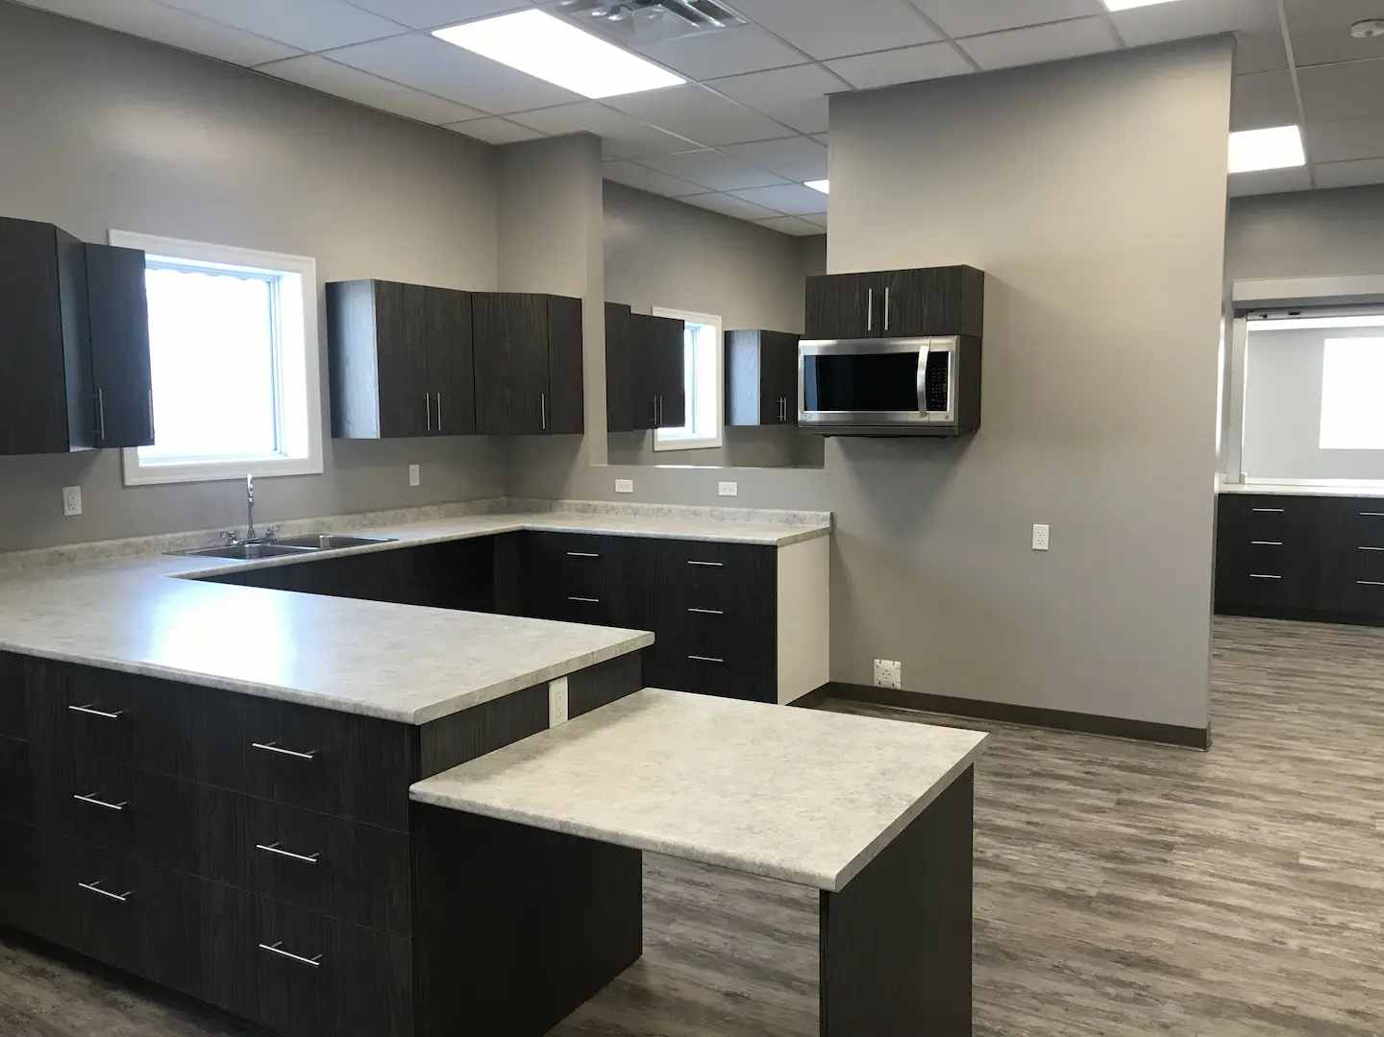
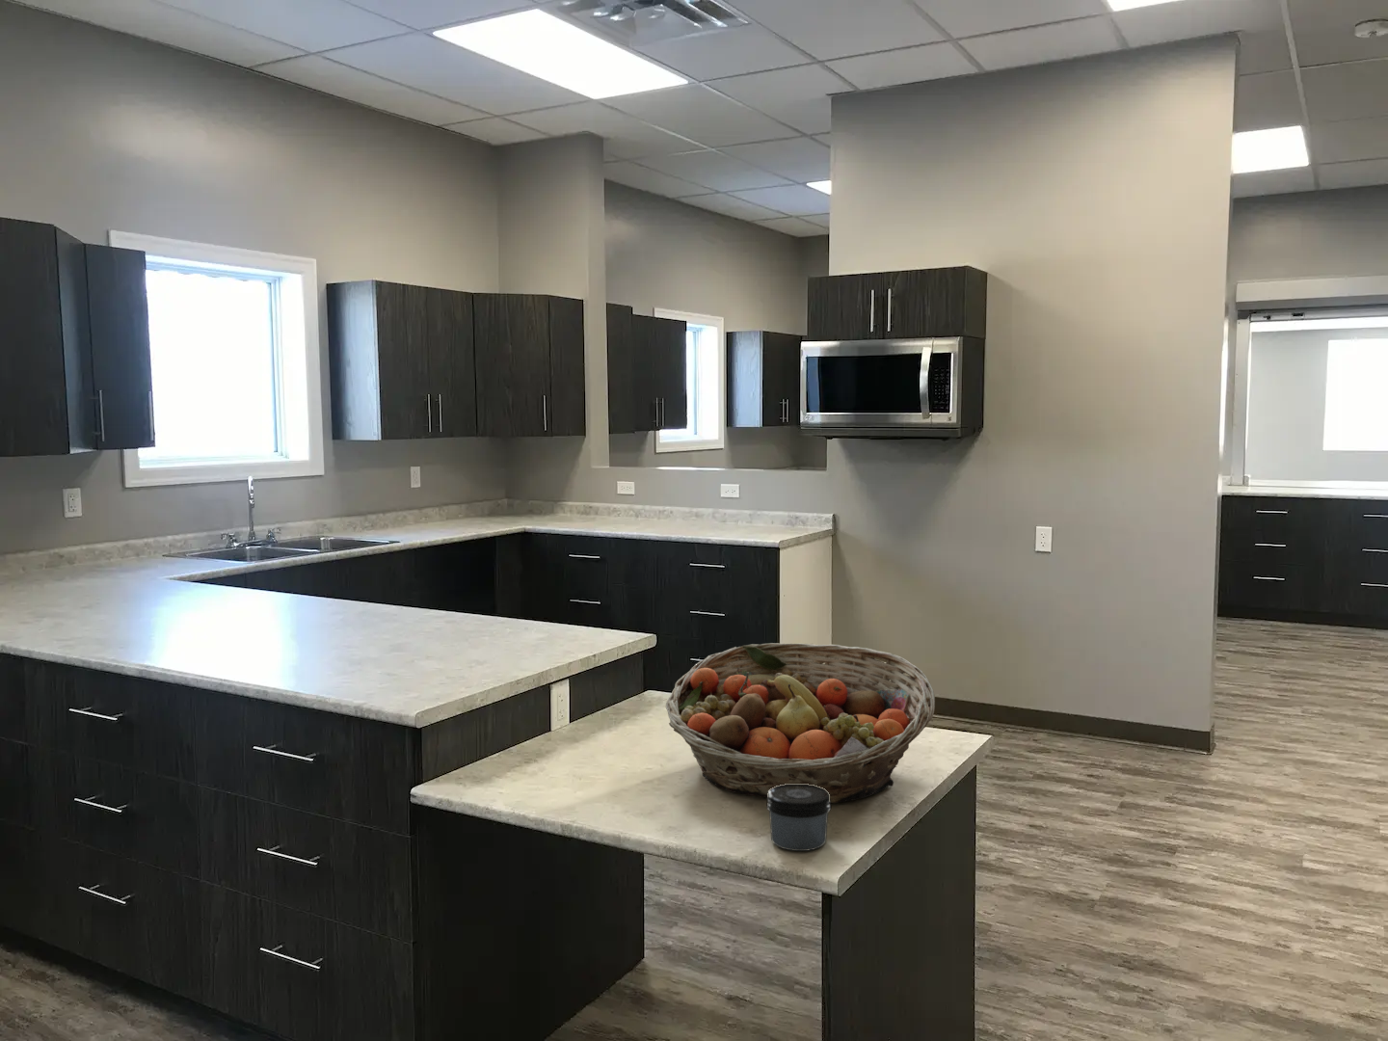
+ fruit basket (797, 717)
+ jar (798, 817)
